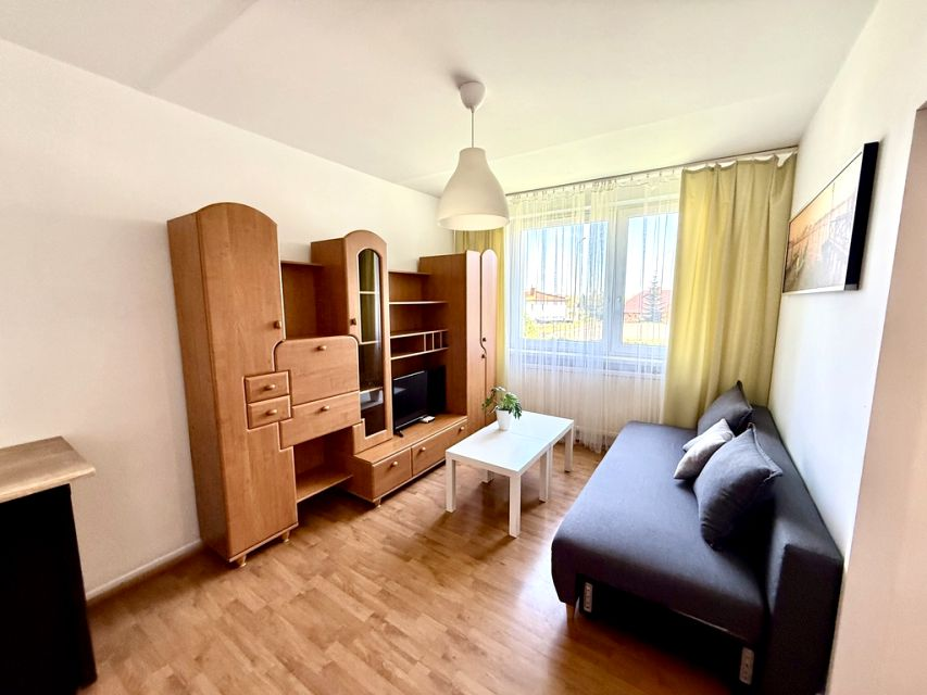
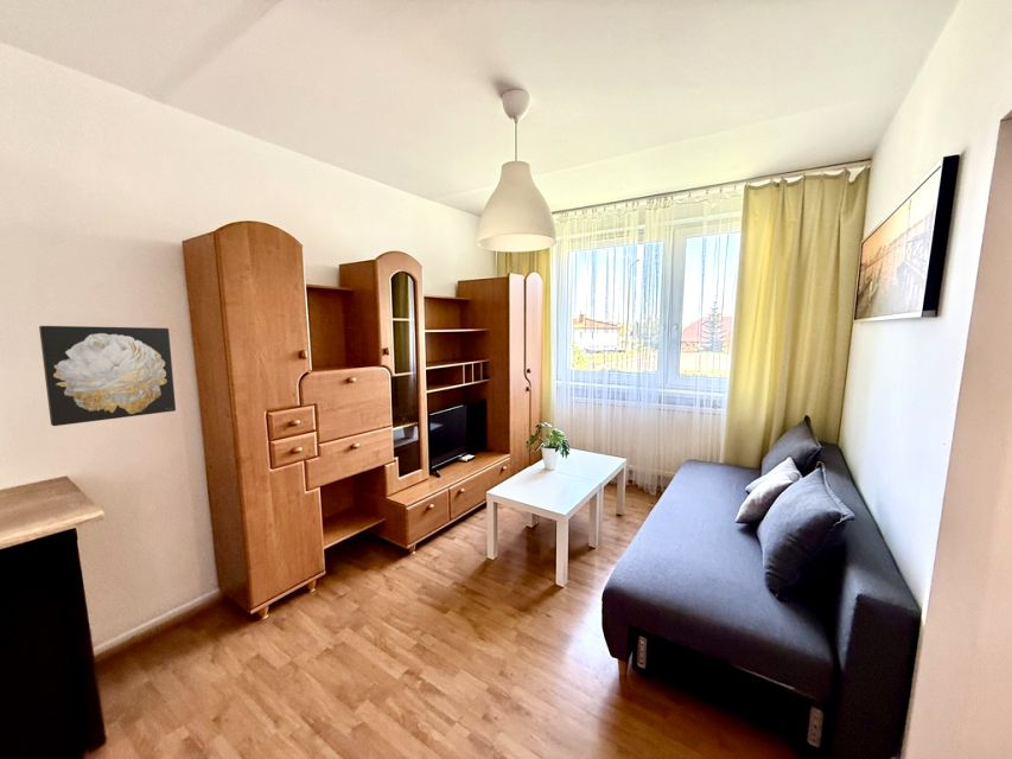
+ wall art (114, 372)
